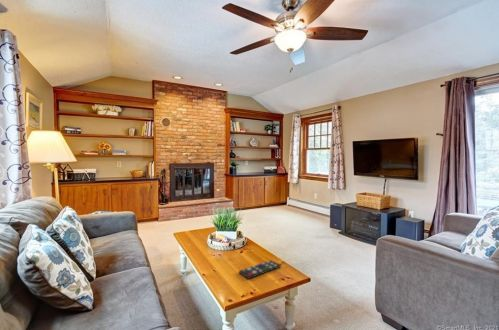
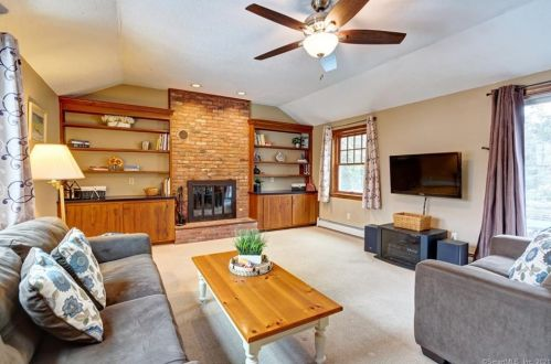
- remote control (260, 268)
